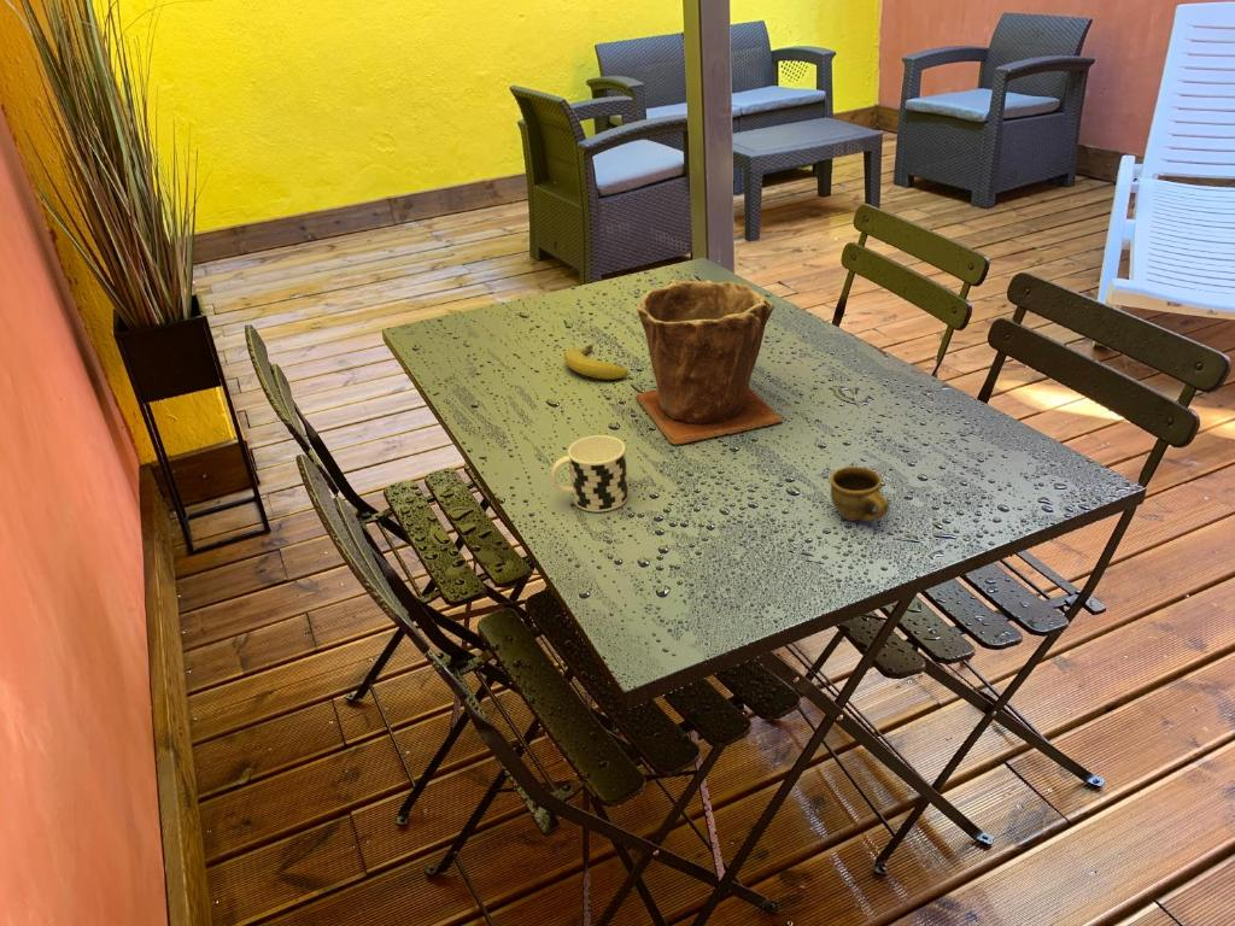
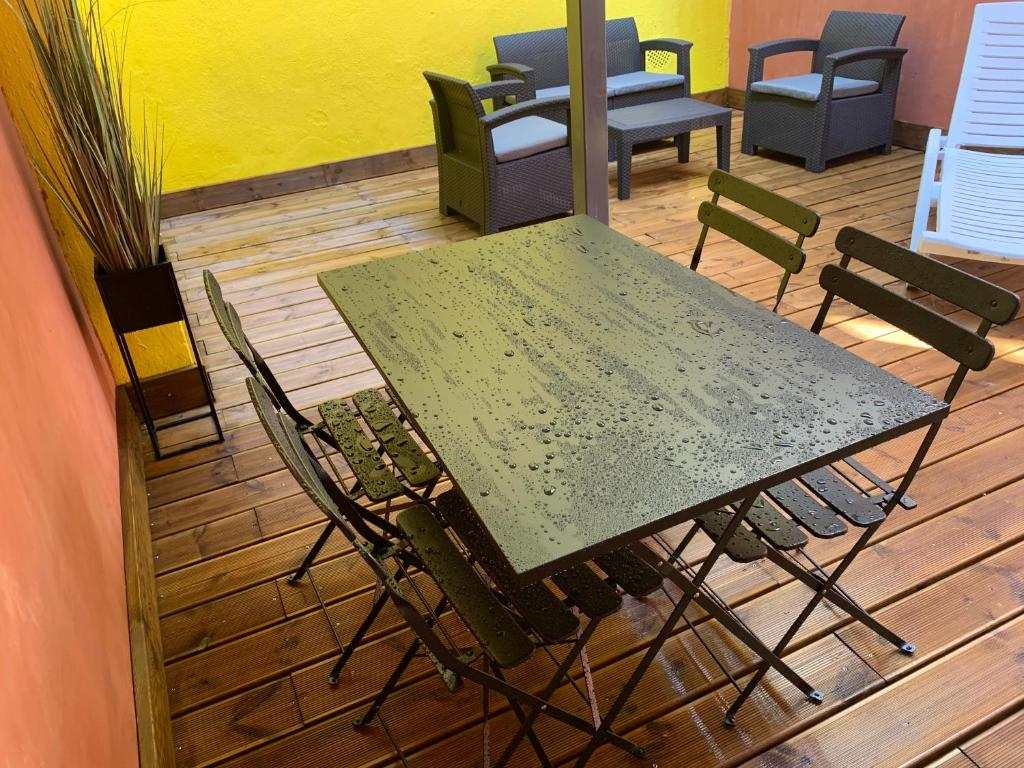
- cup (859, 500)
- cup (589, 475)
- fruit (590, 359)
- plant pot (706, 353)
